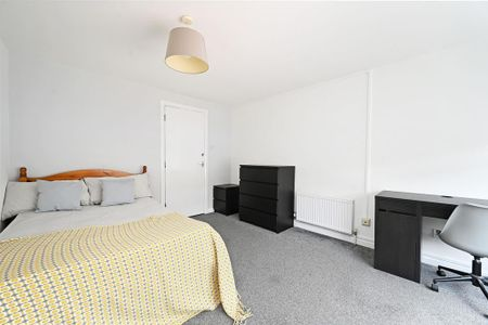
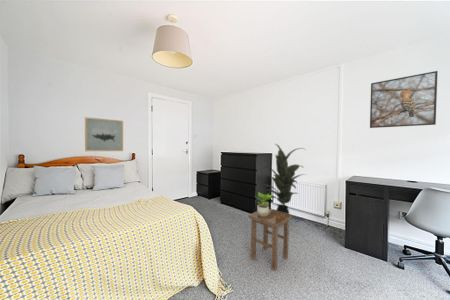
+ wall art (105, 135)
+ stool (267, 236)
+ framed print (400, 102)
+ indoor plant (281, 182)
+ potted plant (264, 202)
